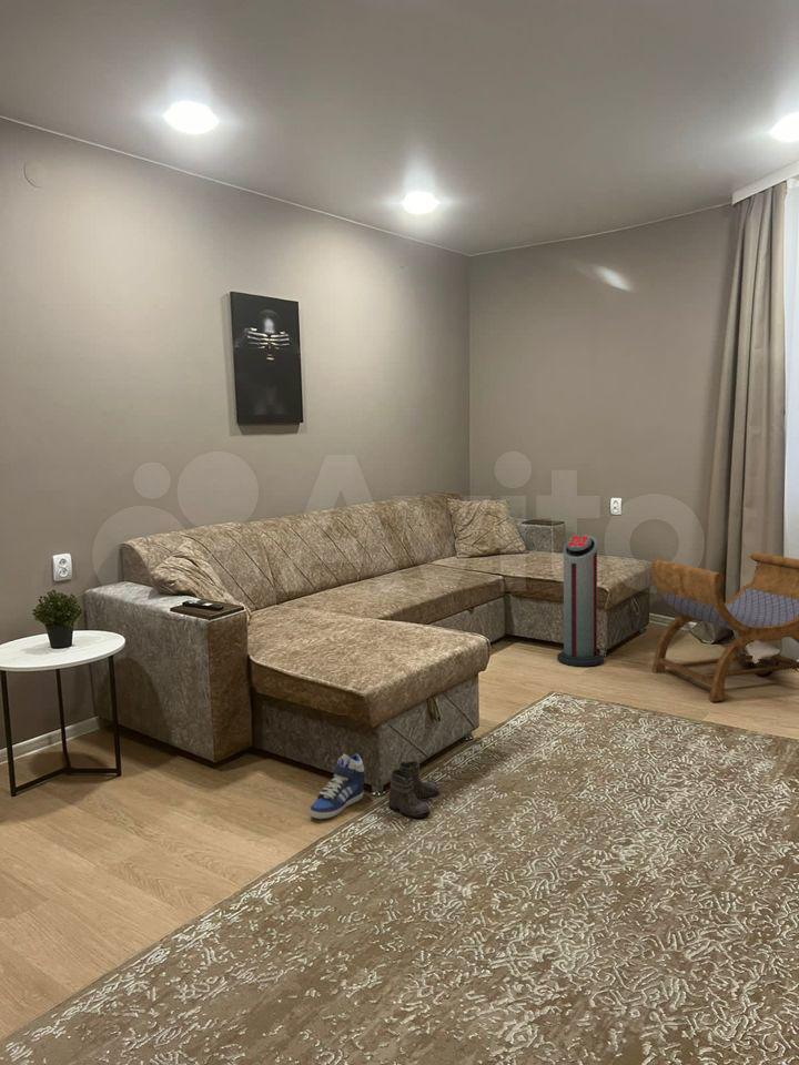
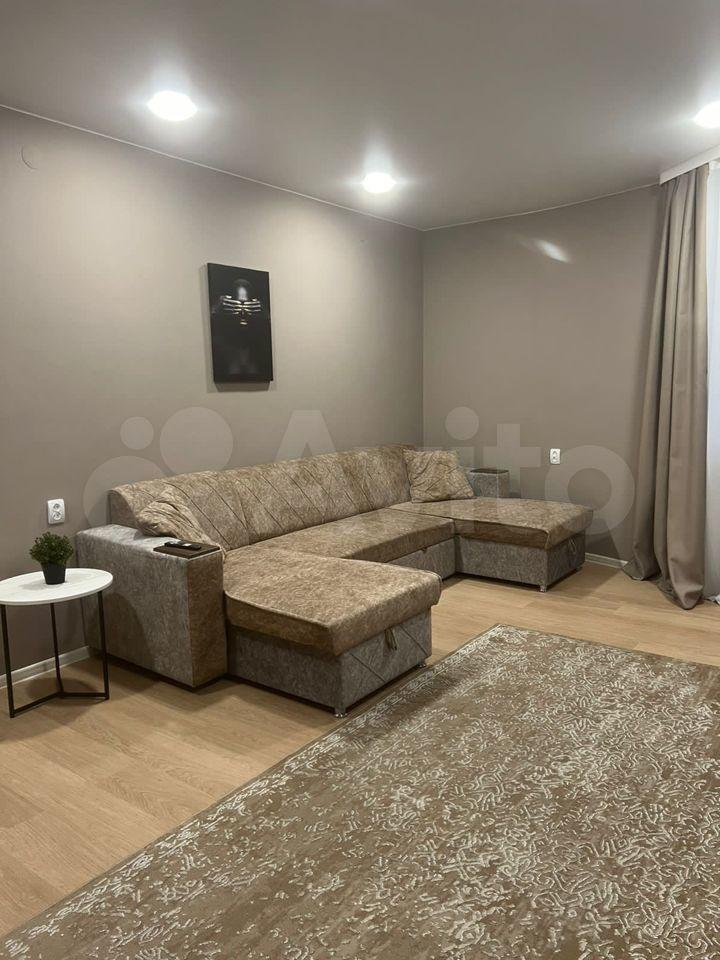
- stool (736, 620)
- air purifier (579, 598)
- sneaker (336, 781)
- boots (413, 785)
